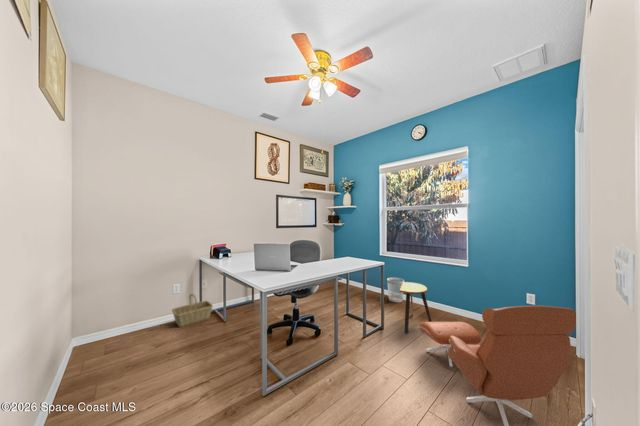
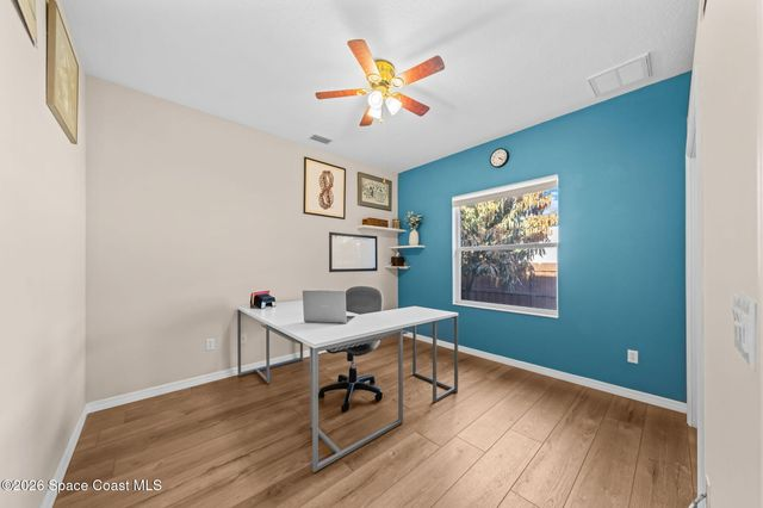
- stool (412, 306)
- wastebasket (395, 289)
- armchair (473, 331)
- basket (192, 307)
